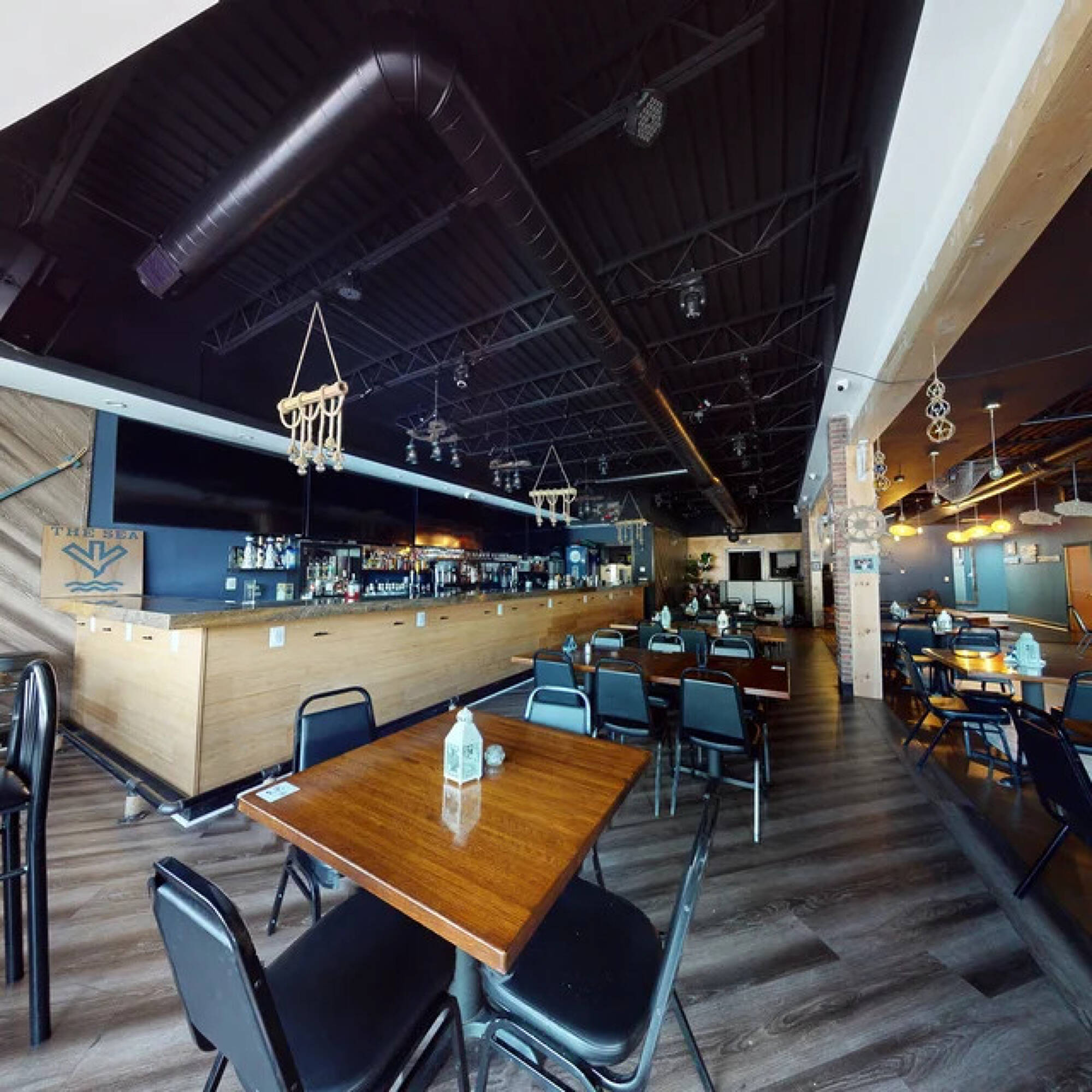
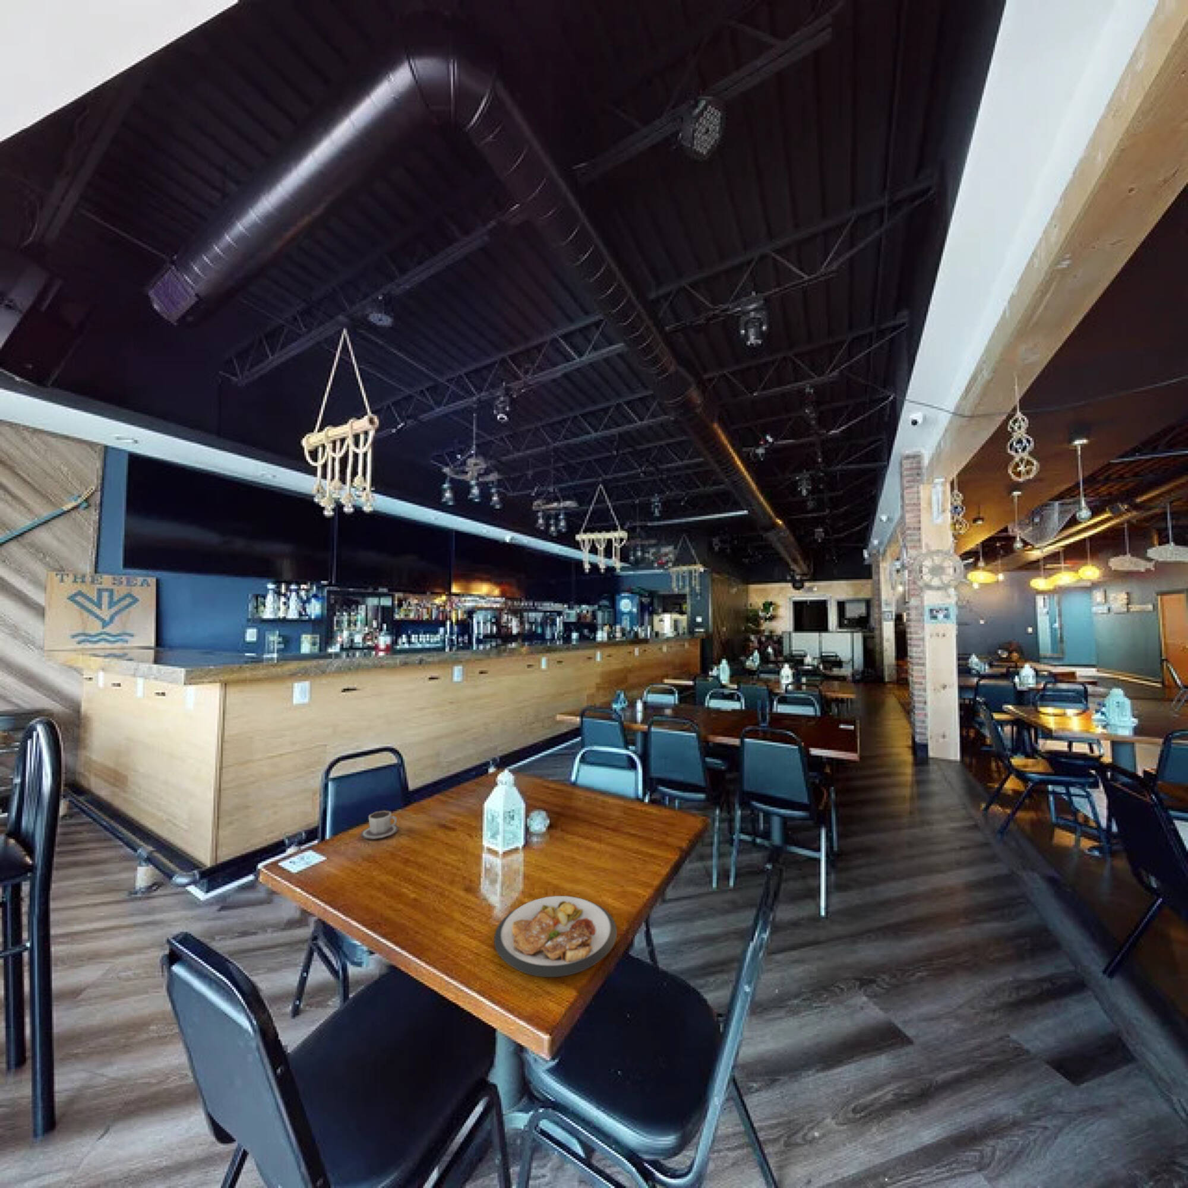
+ plate (556, 927)
+ cup (380, 824)
